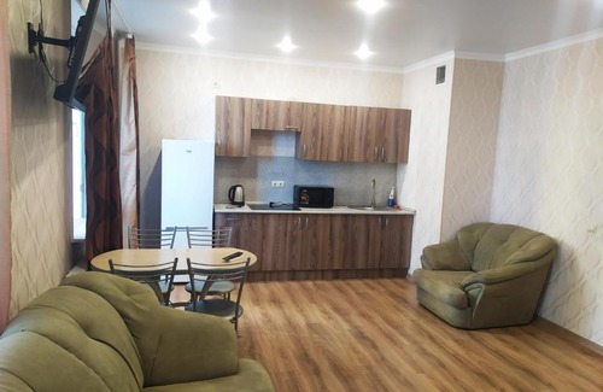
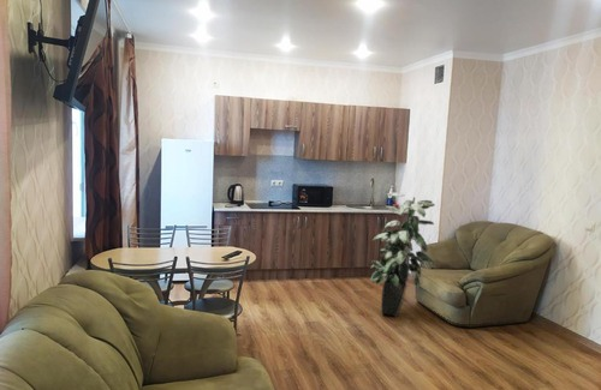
+ indoor plant (399, 253)
